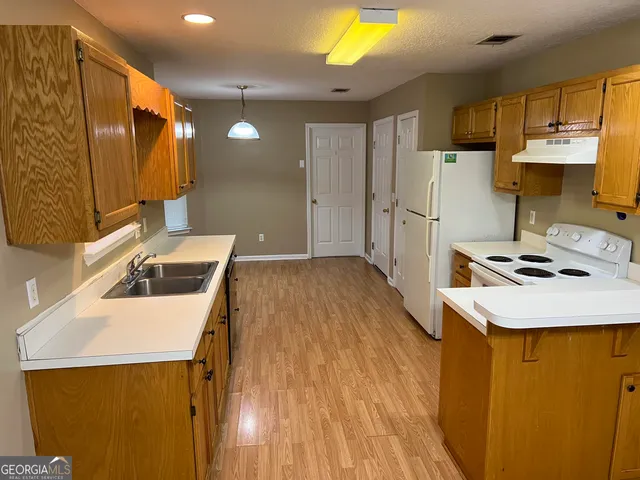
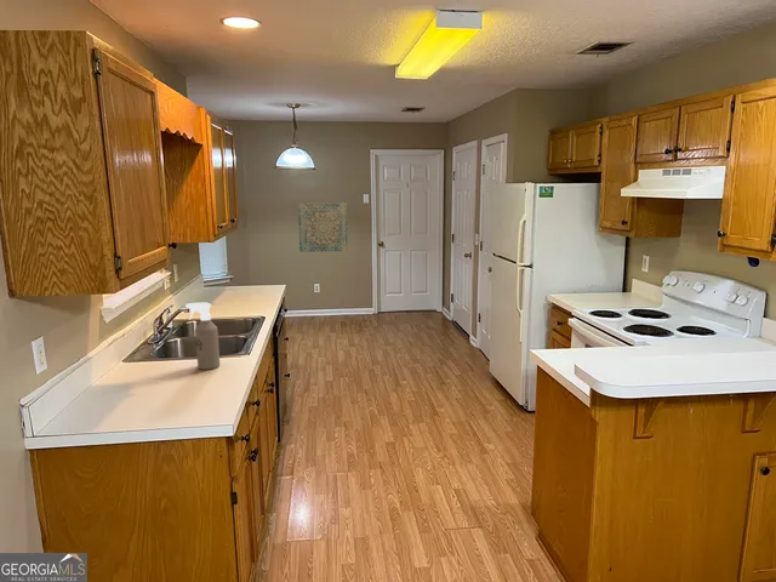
+ spray bottle (202, 335)
+ wall art (323, 227)
